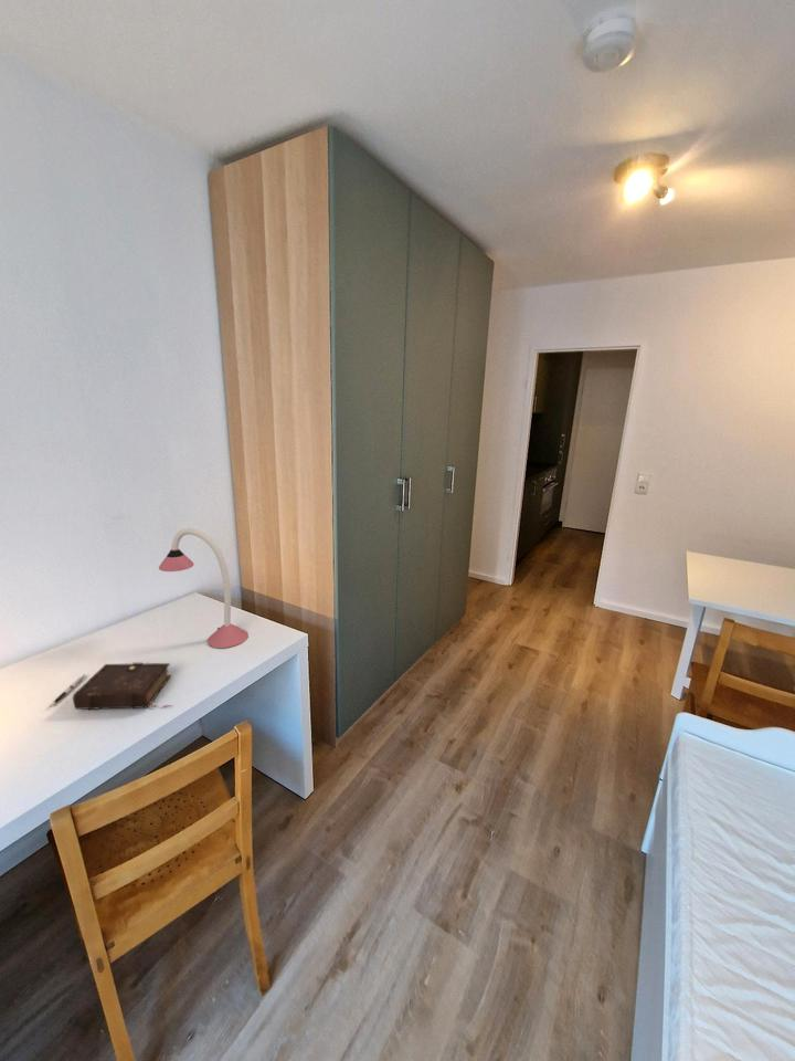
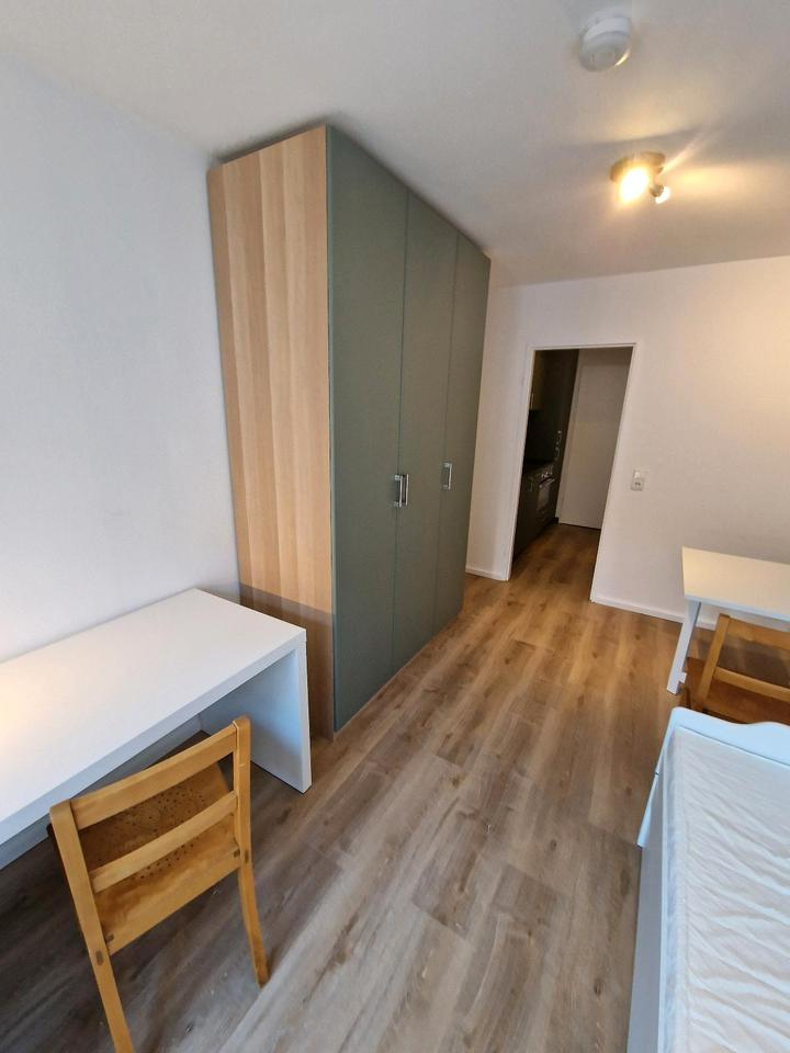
- book (137, 684)
- pen (67, 690)
- desk lamp (222, 578)
